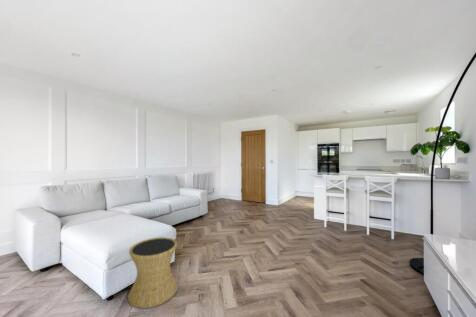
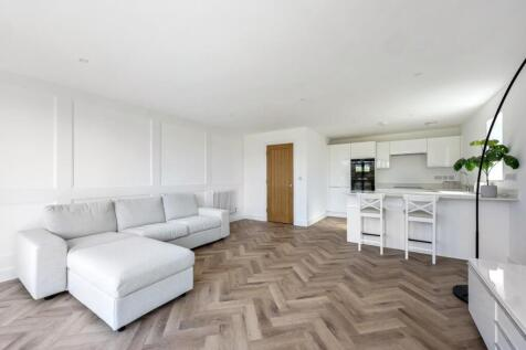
- side table (154, 268)
